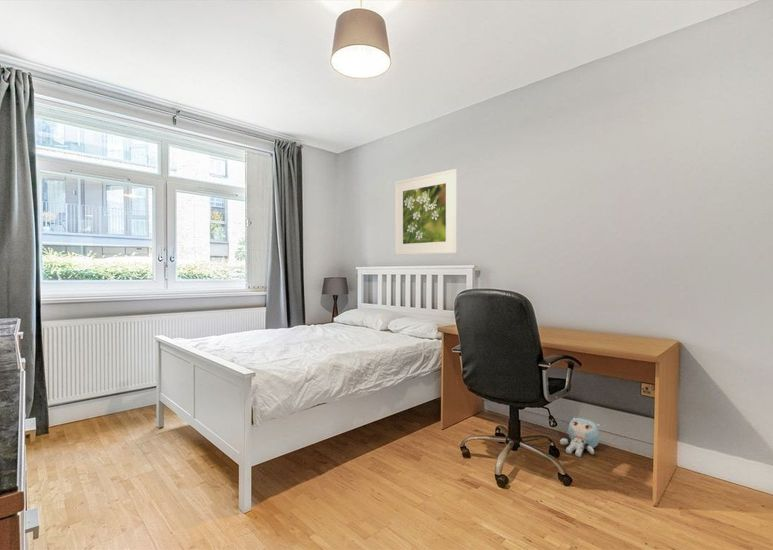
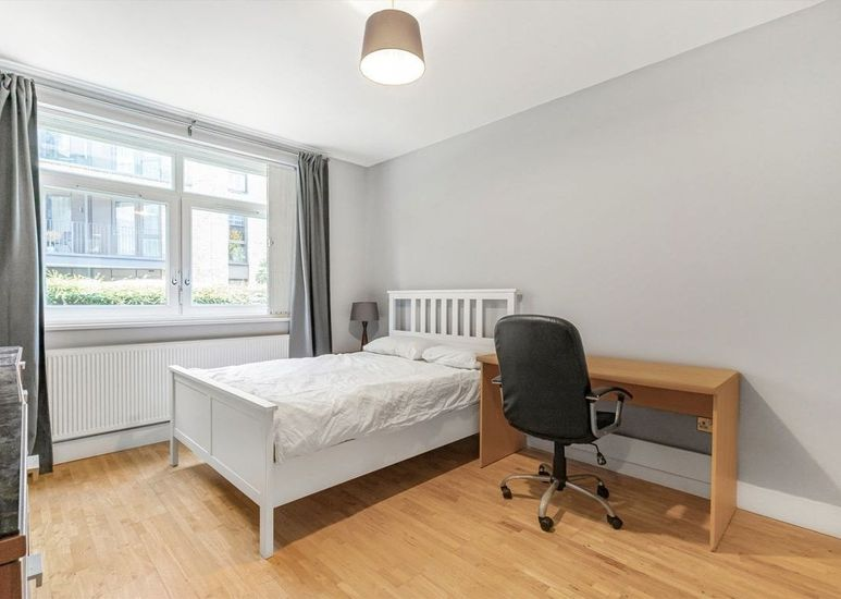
- plush toy (580, 435)
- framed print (423, 215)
